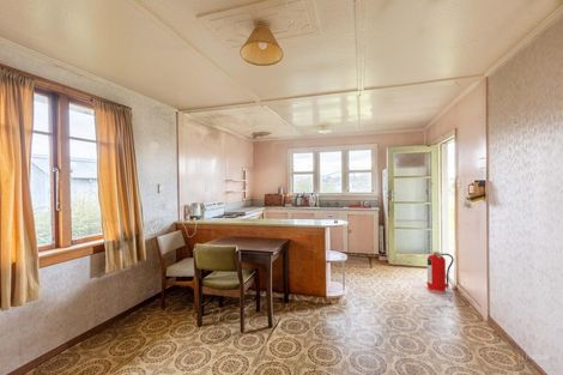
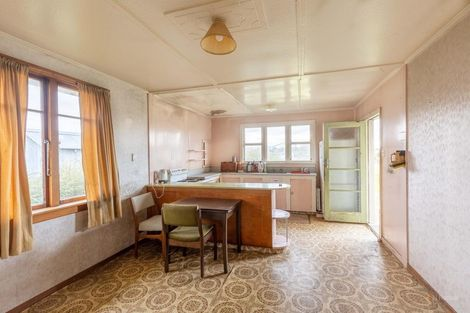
- fire extinguisher (440, 271)
